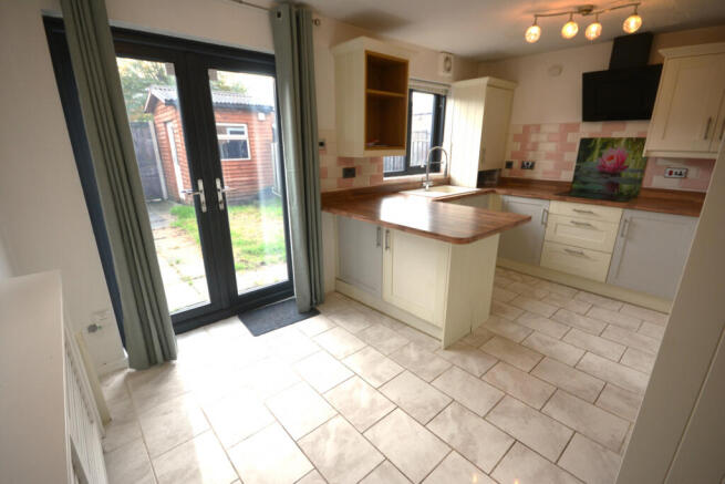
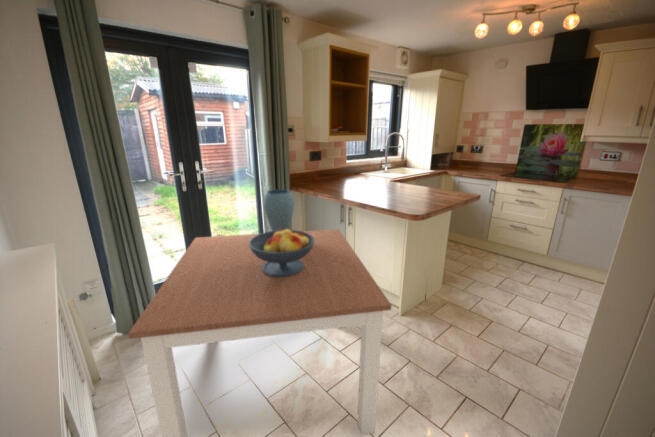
+ dining table (273, 321)
+ vase (279, 214)
+ fruit bowl (282, 248)
